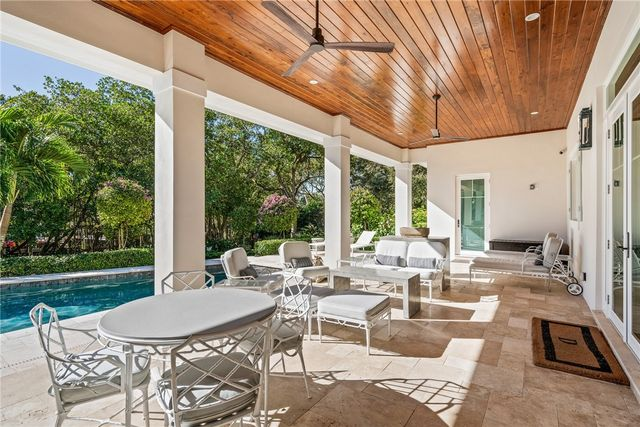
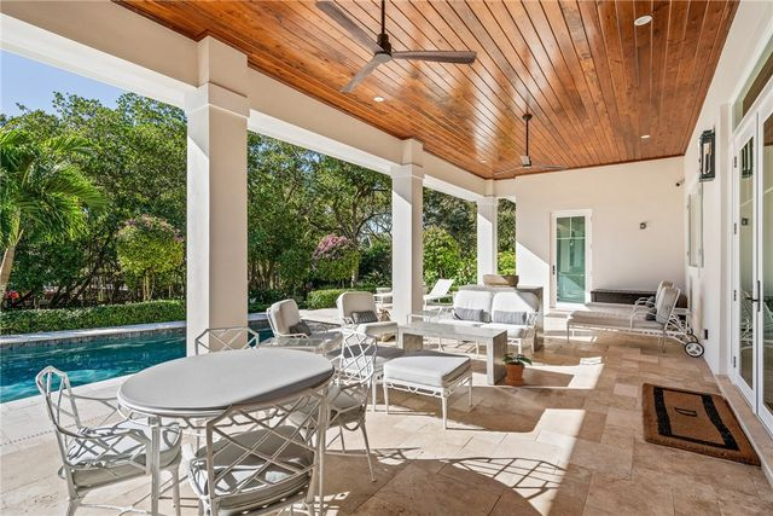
+ potted plant (516, 370)
